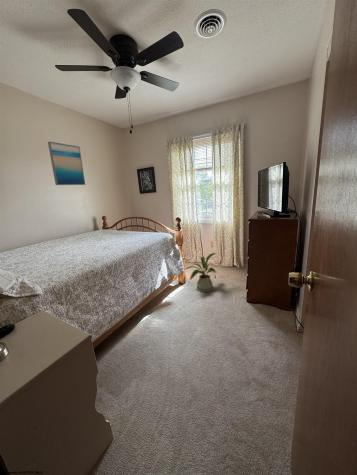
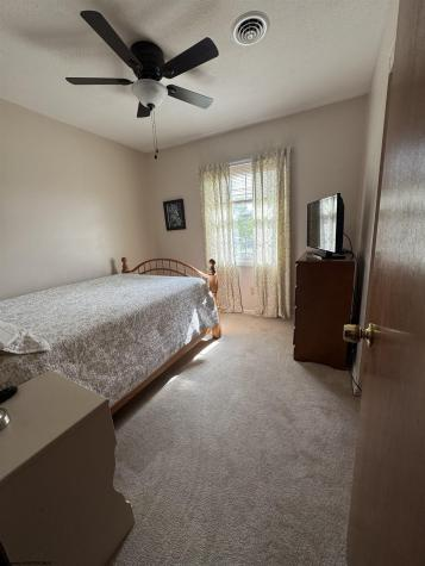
- wall art (68, 165)
- house plant (200, 272)
